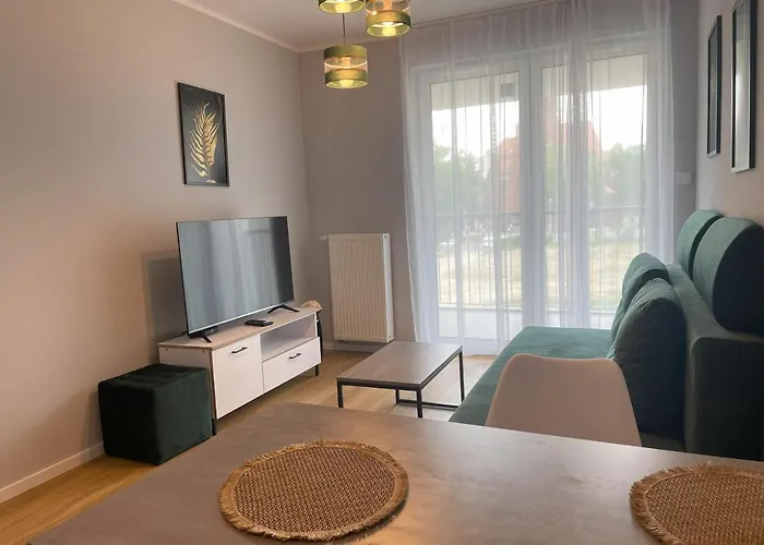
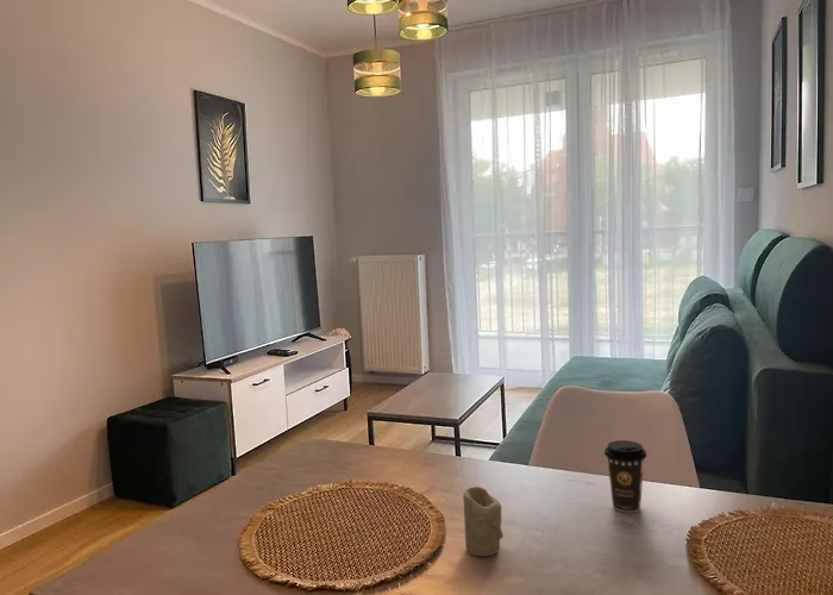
+ candle (483, 520)
+ coffee cup (625, 476)
